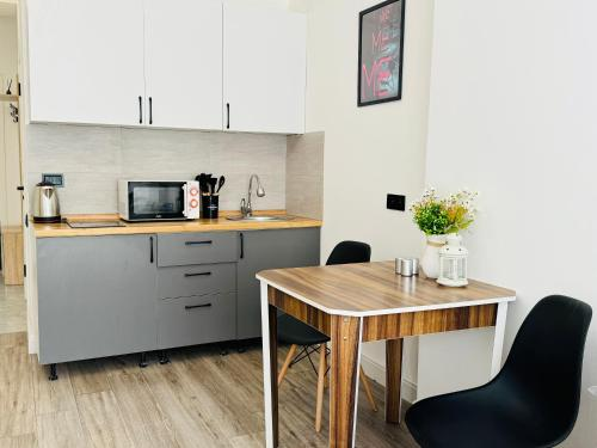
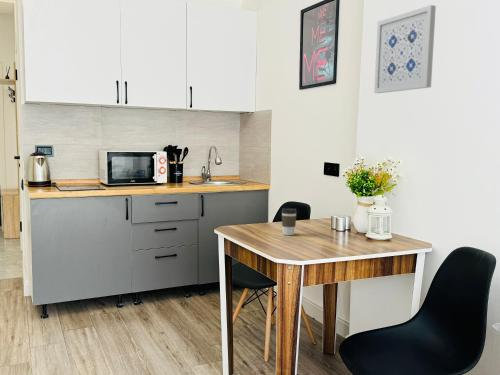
+ wall art (402, 52)
+ coffee cup (288, 221)
